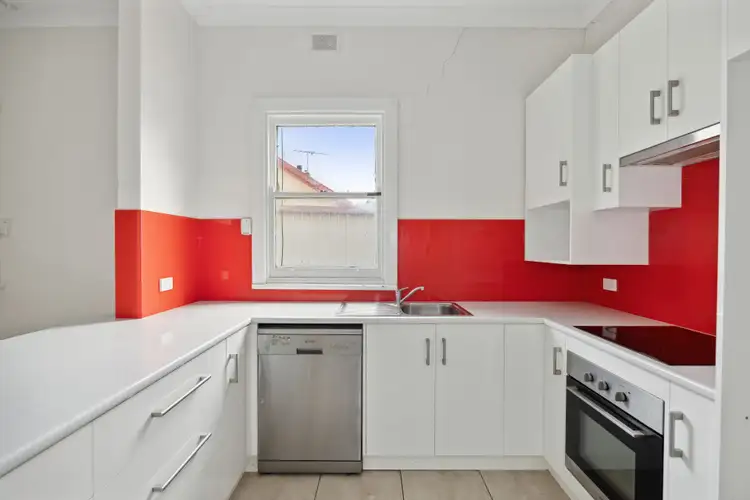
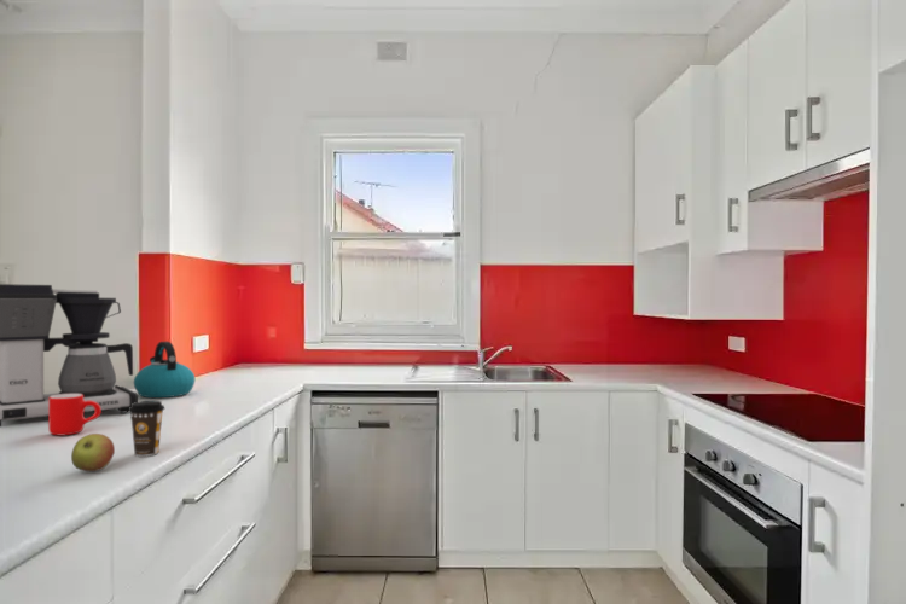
+ coffee cup (146, 428)
+ kettle (163, 367)
+ apple (92, 452)
+ coffee maker (64, 345)
+ mug (75, 413)
